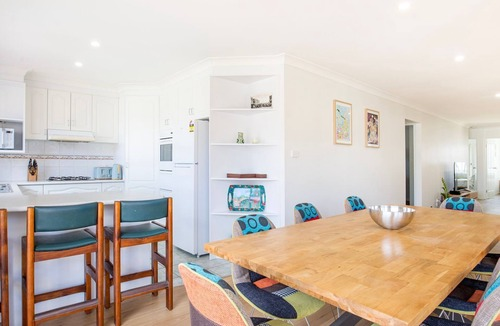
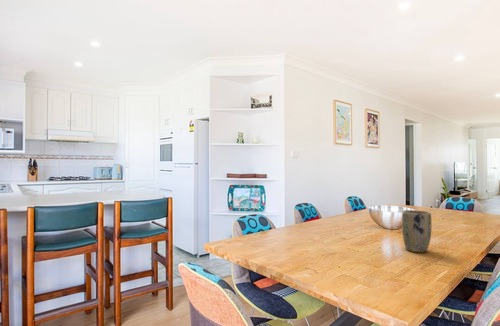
+ plant pot (416, 231)
